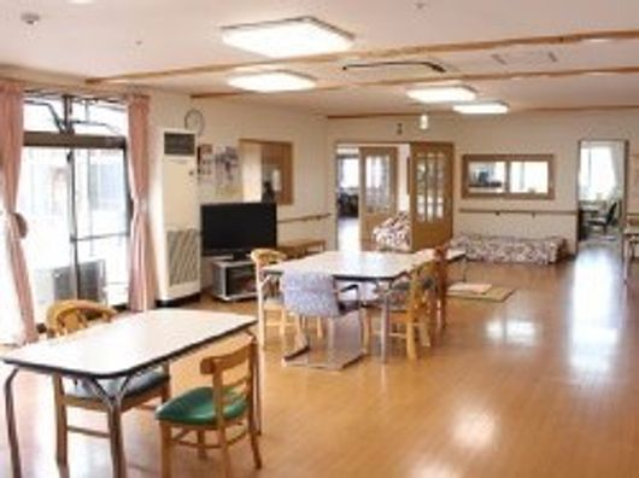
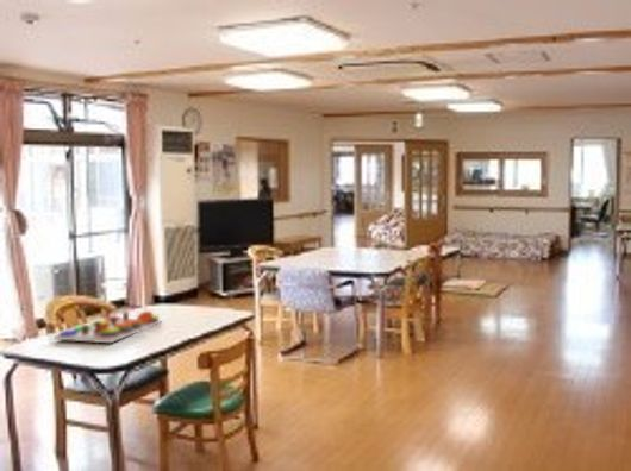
+ board game (111, 324)
